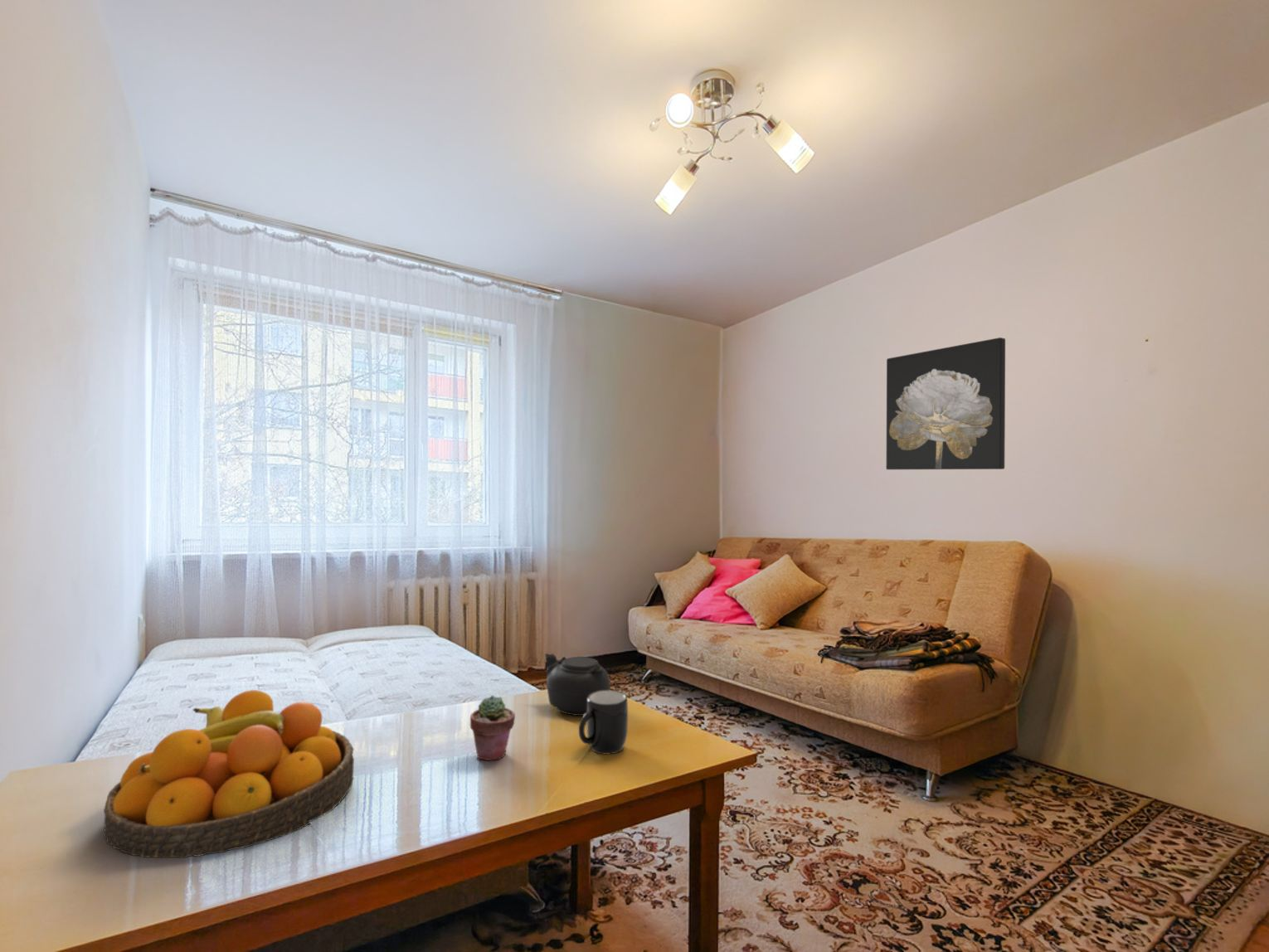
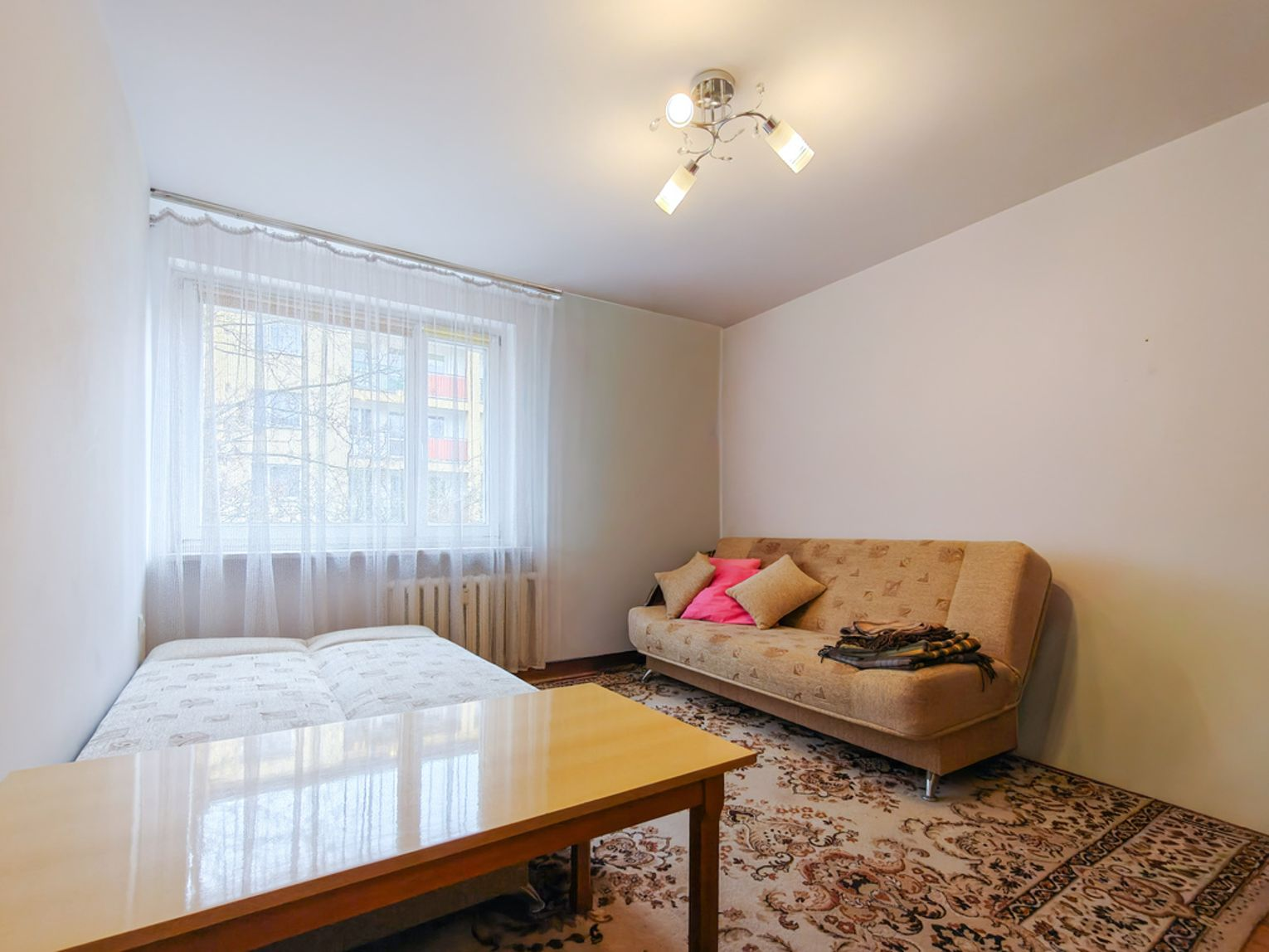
- potted succulent (492, 726)
- mug (601, 723)
- teapot (573, 683)
- fruit bowl (240, 755)
- wall art (941, 409)
